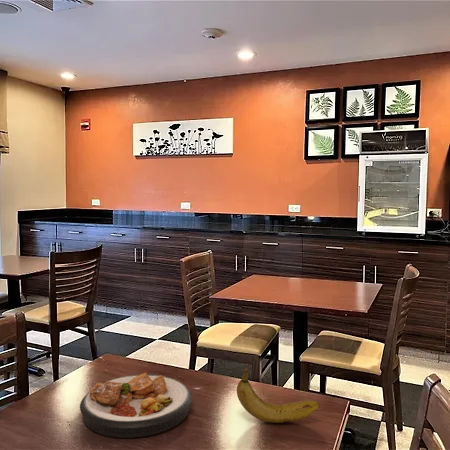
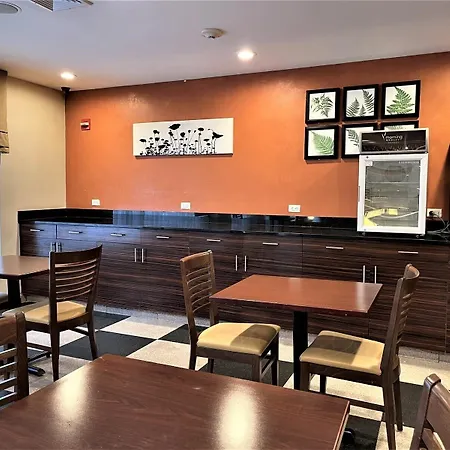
- plate (137, 398)
- fruit (277, 404)
